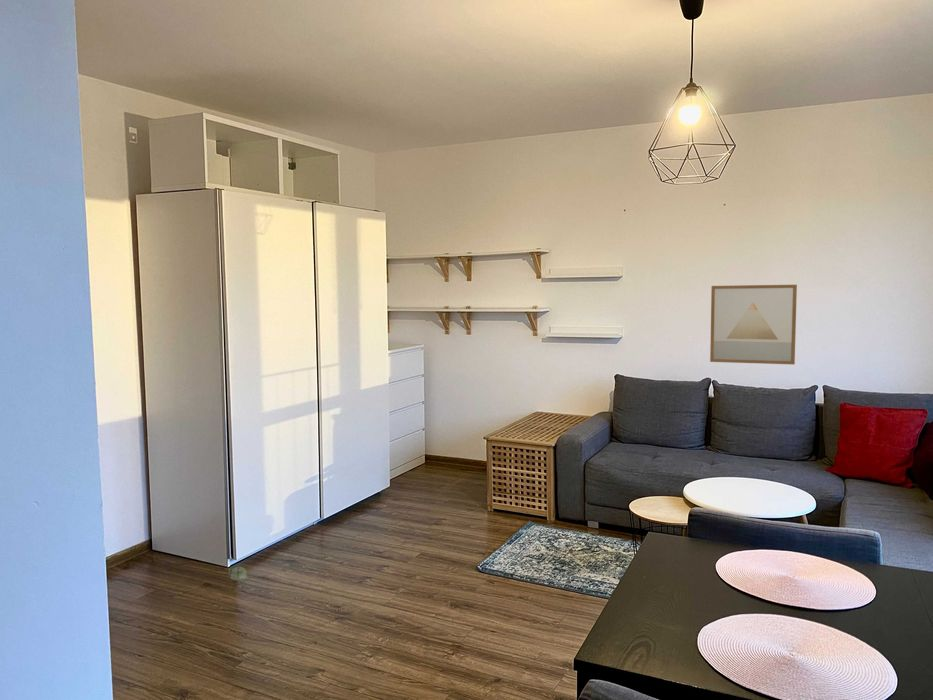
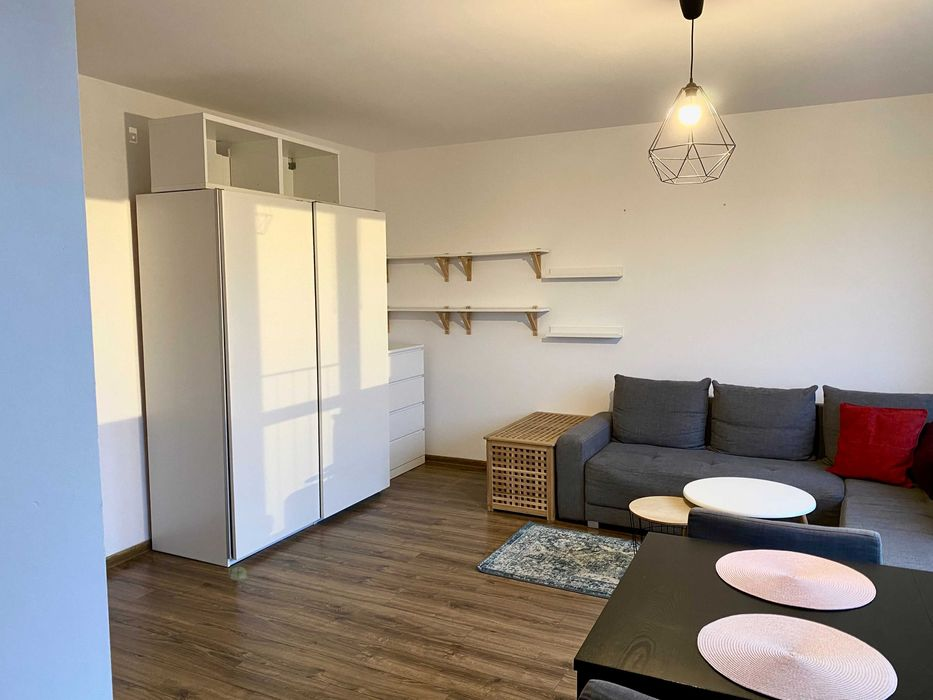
- wall art (752, 324)
